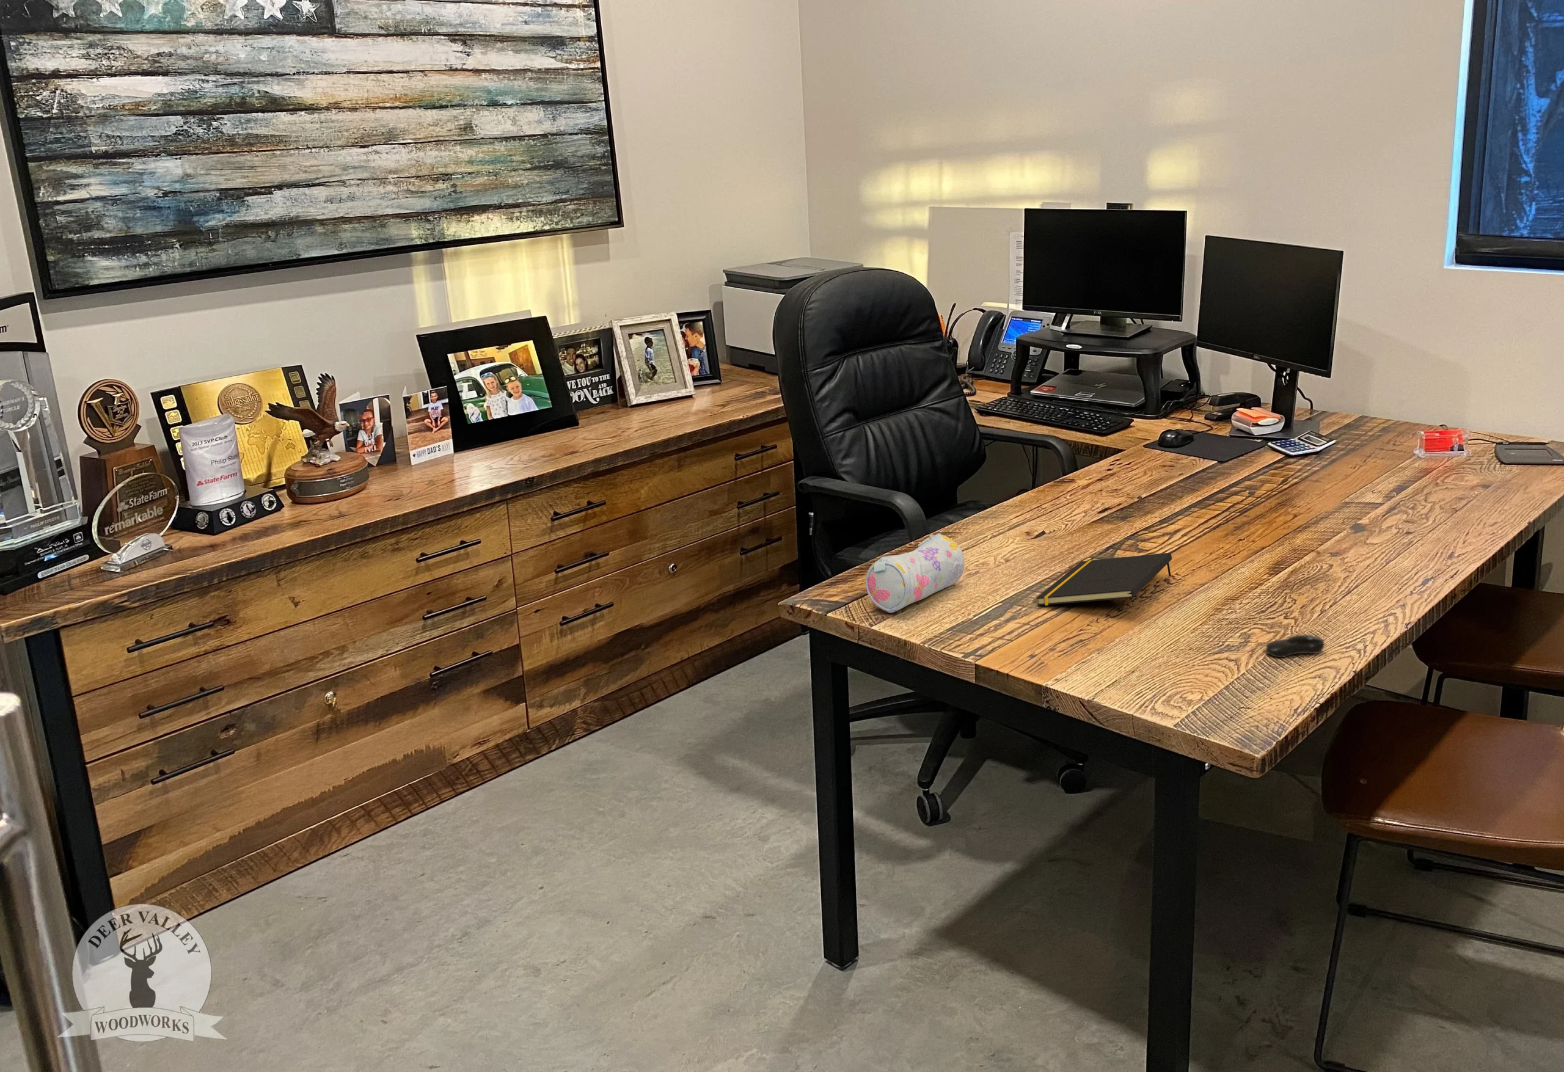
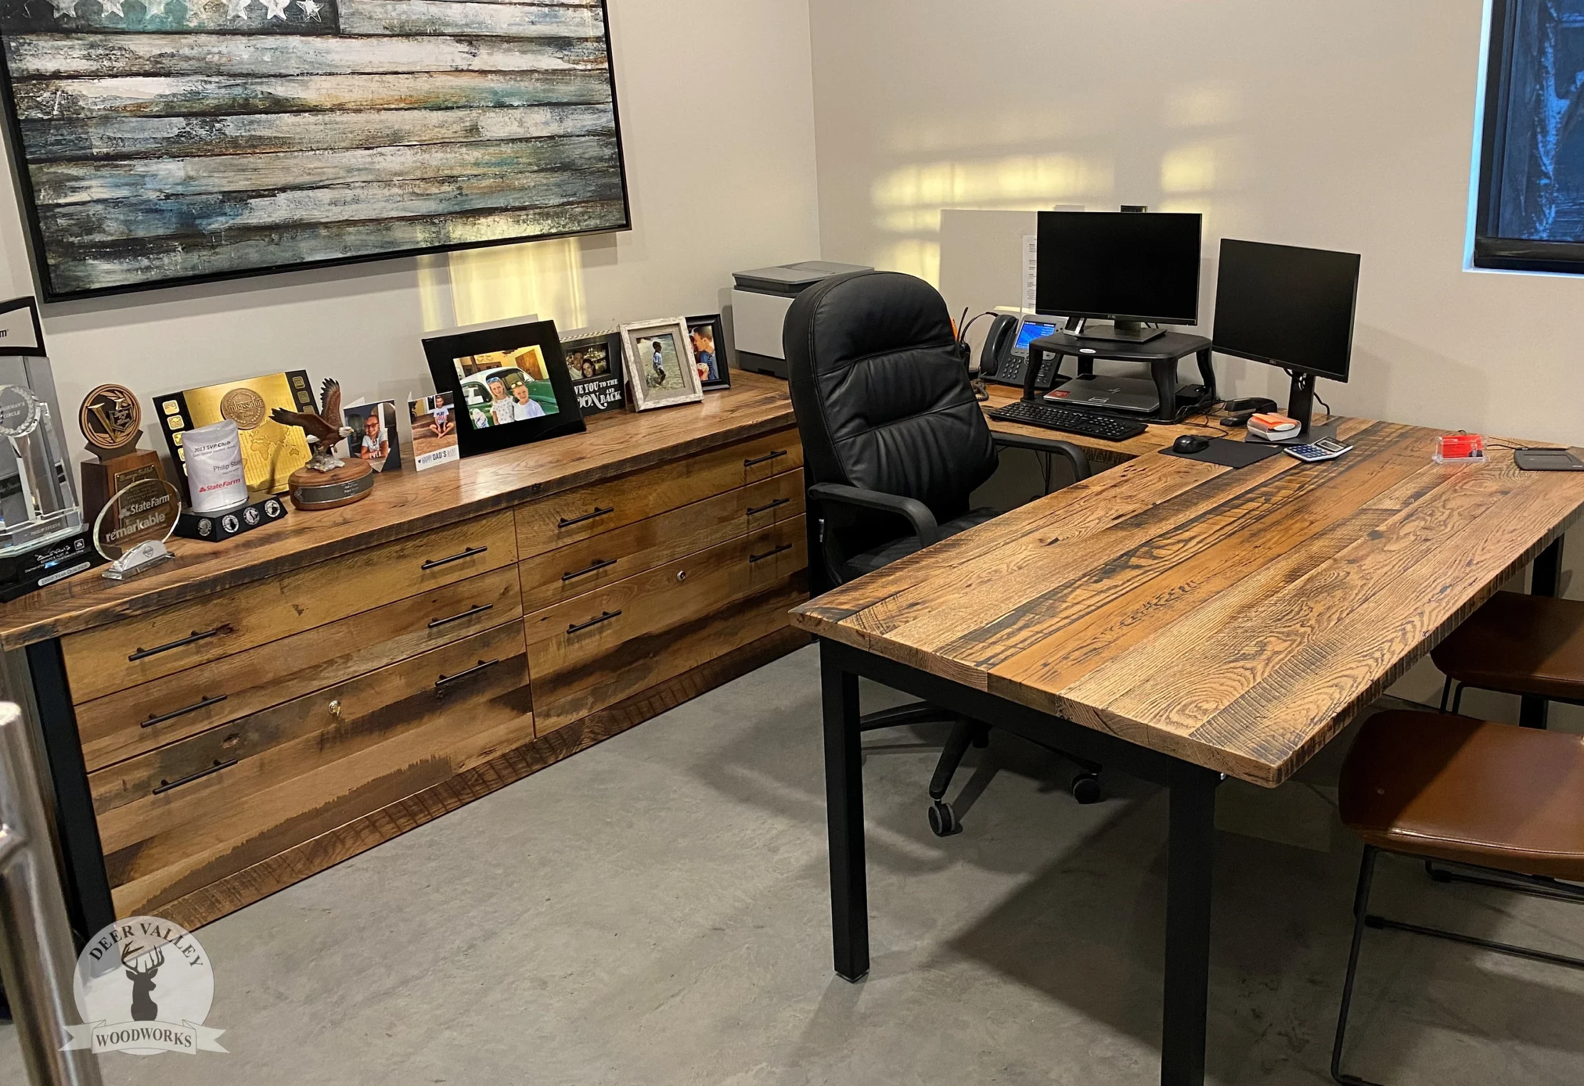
- pencil case (916, 572)
- notepad (1105, 579)
- computer mouse (1308, 641)
